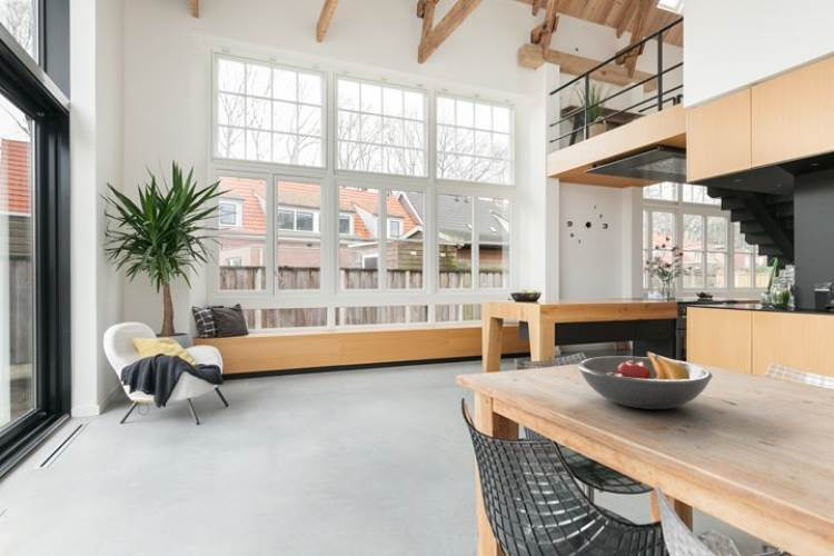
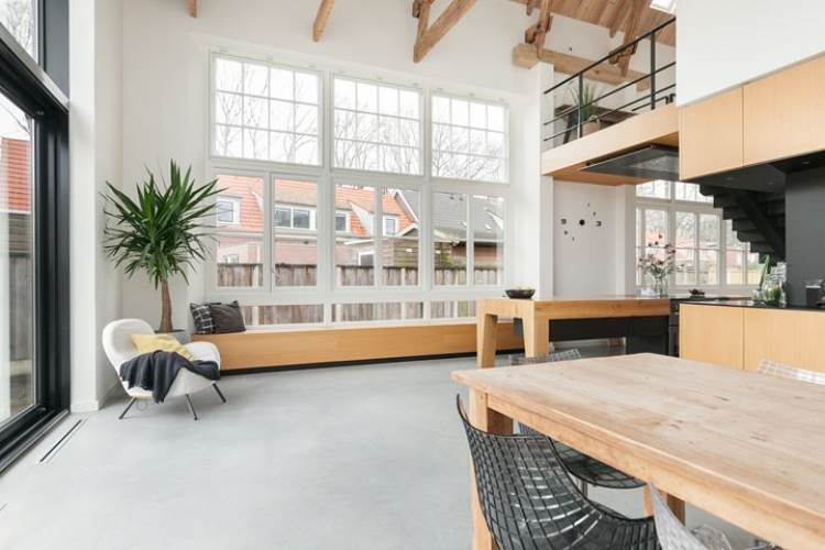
- fruit bowl (641, 379)
